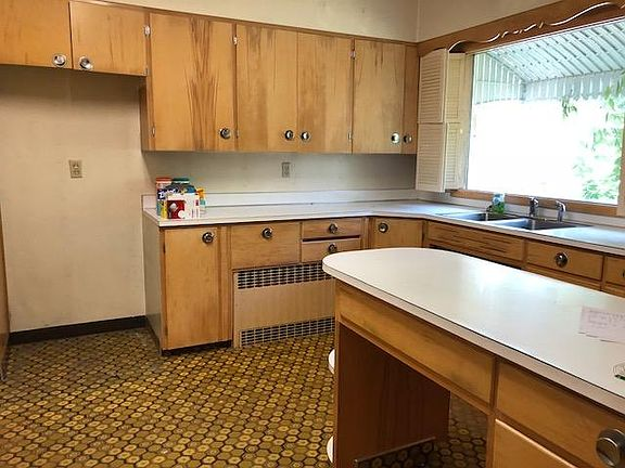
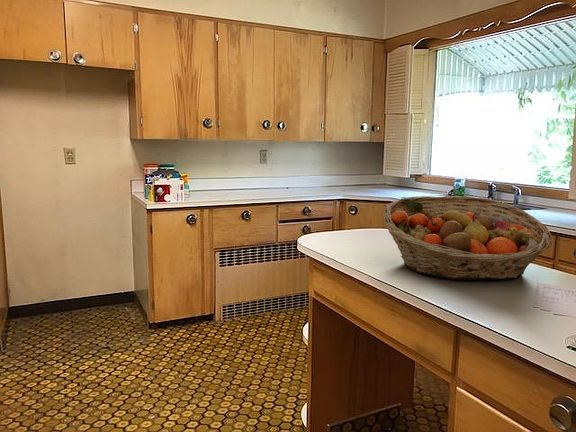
+ fruit basket (462, 234)
